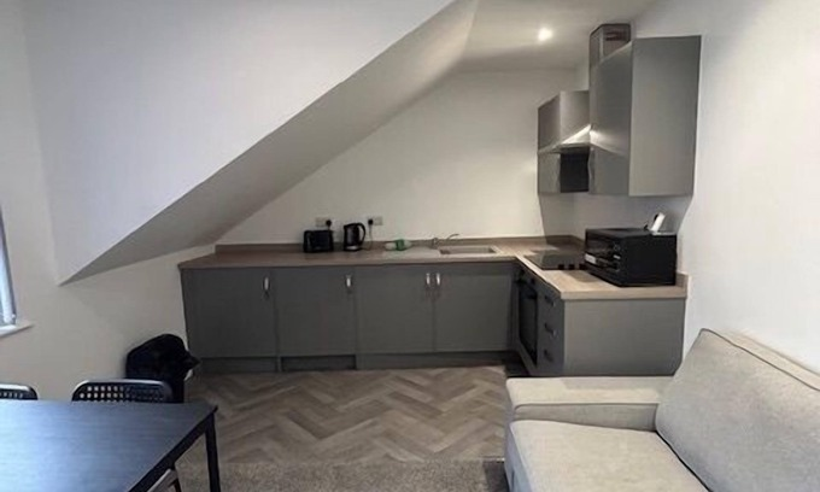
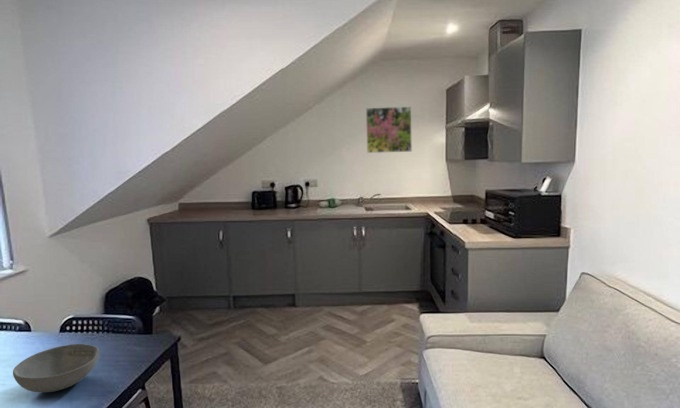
+ bowl (60, 371)
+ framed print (388, 130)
